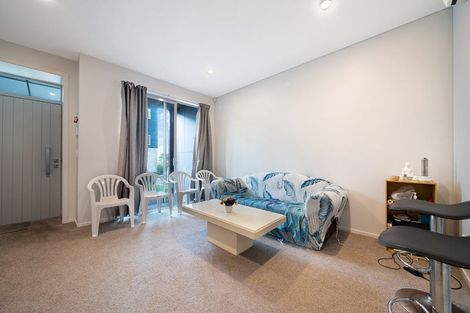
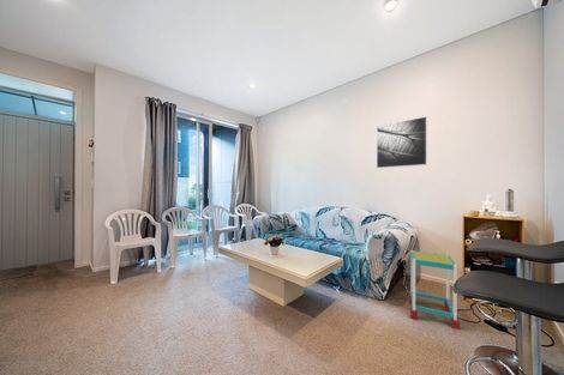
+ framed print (400, 144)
+ side table (431, 295)
